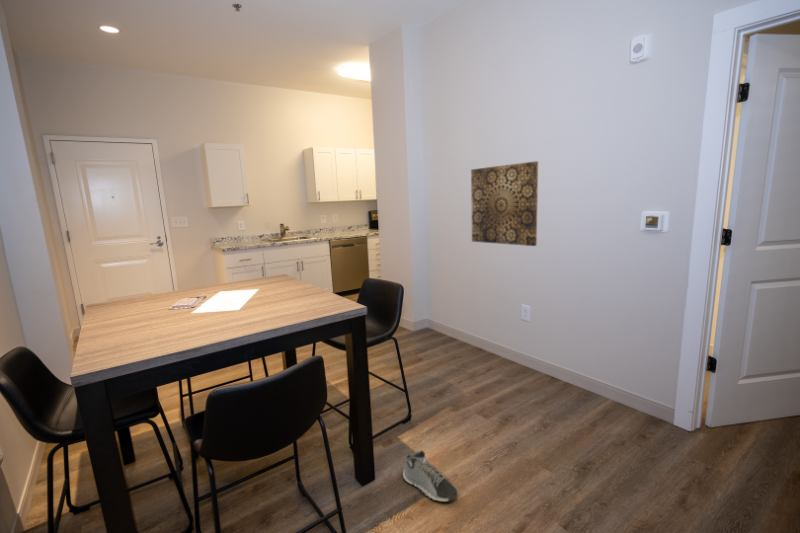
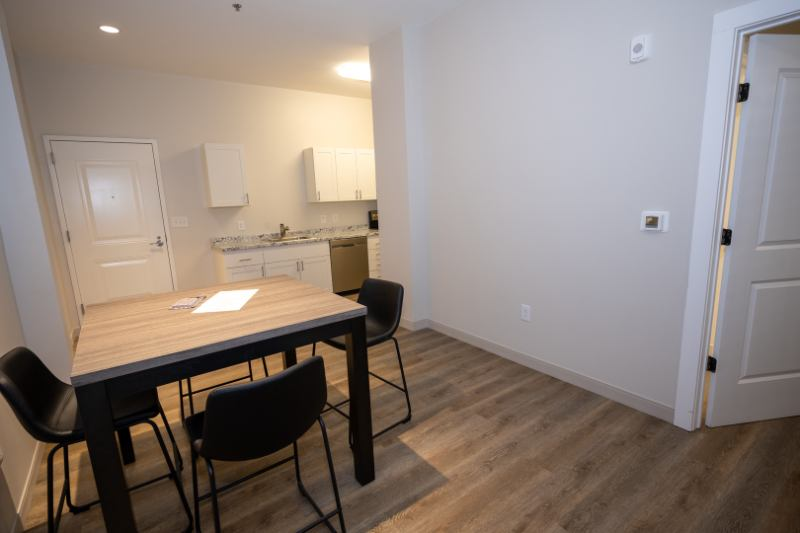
- wall art (501, 205)
- sneaker (427, 472)
